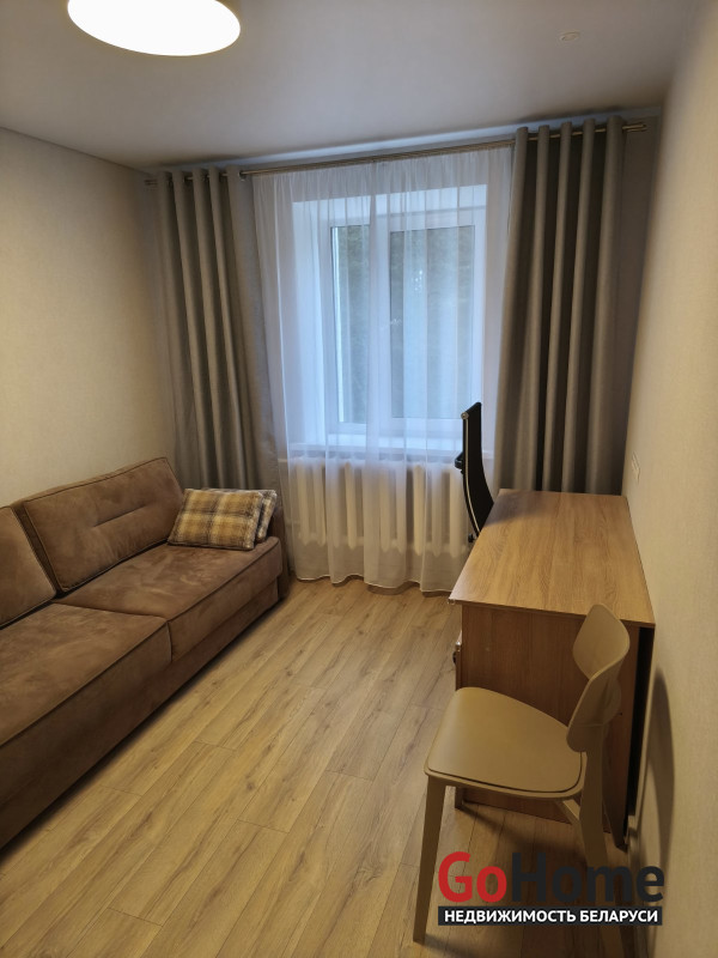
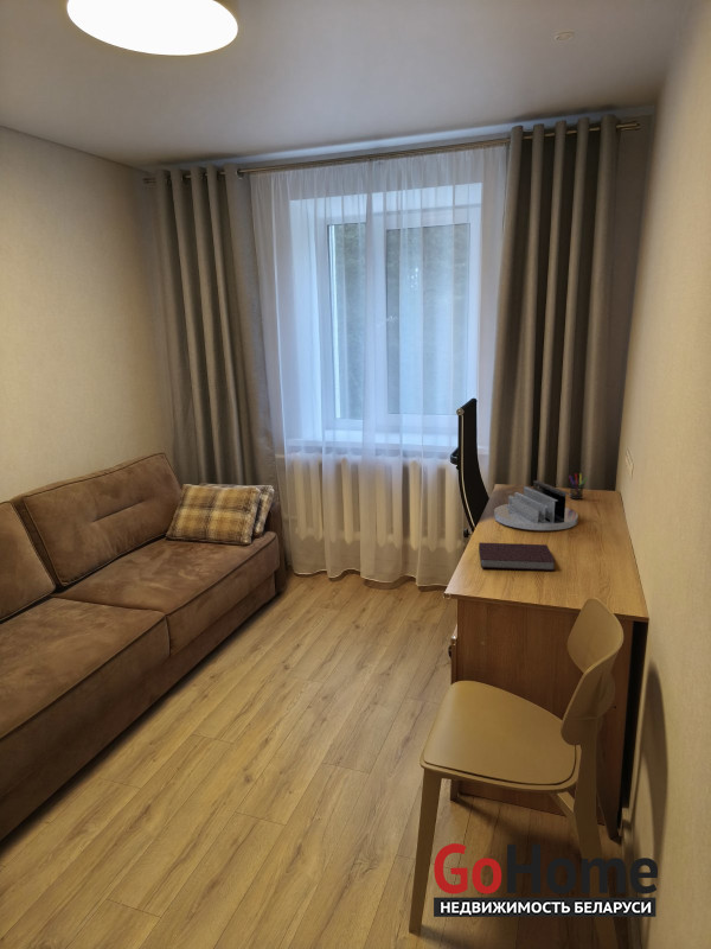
+ notebook (514, 555)
+ pen holder (577, 485)
+ desk organizer (536, 503)
